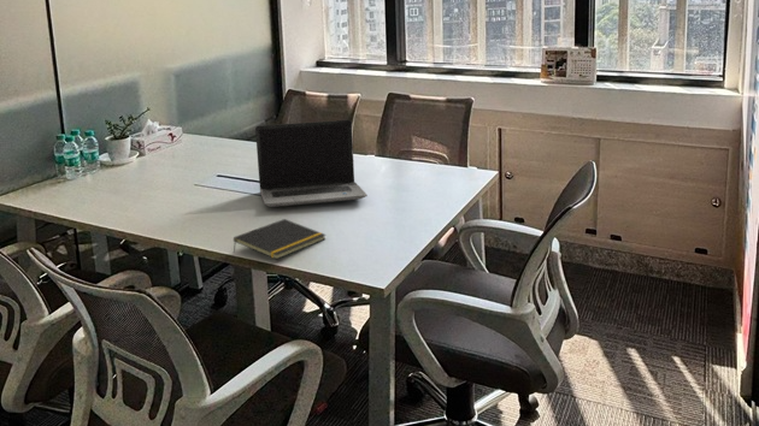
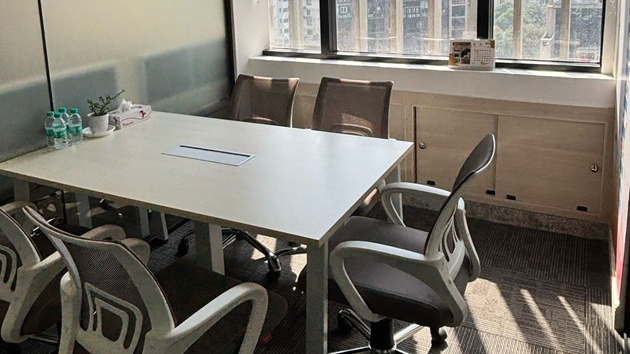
- laptop computer (310, 162)
- notepad (281, 237)
